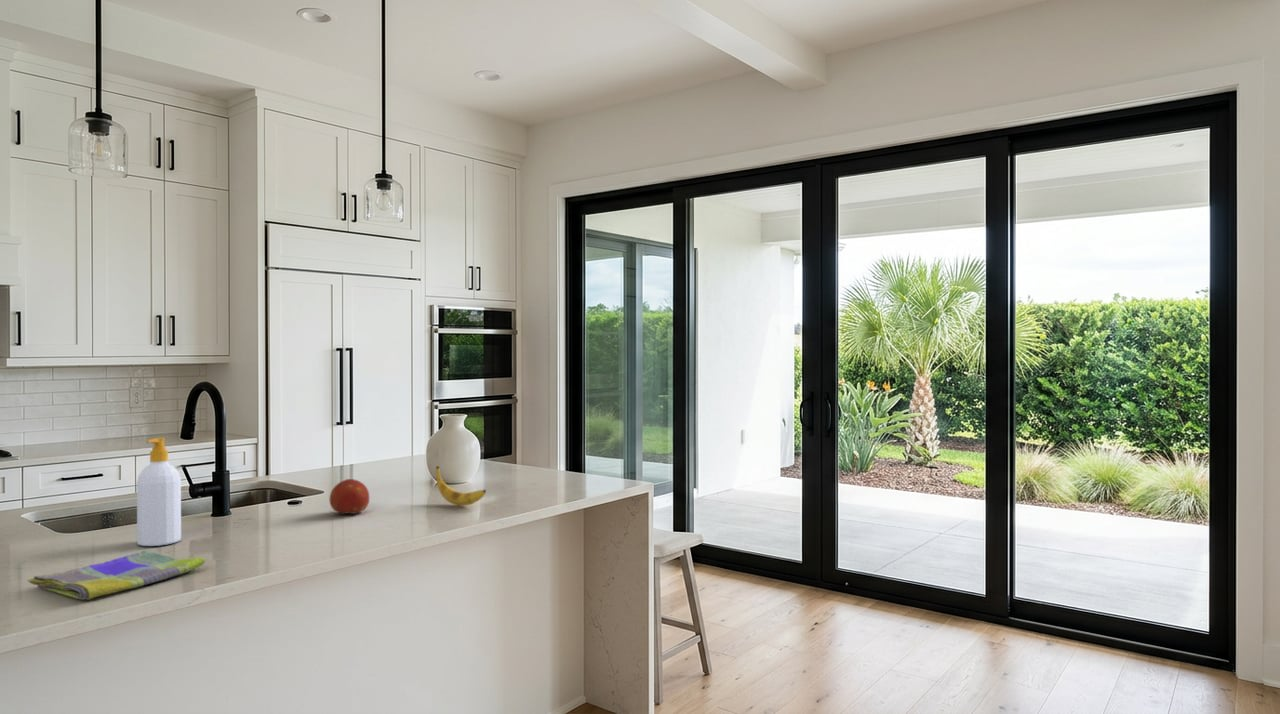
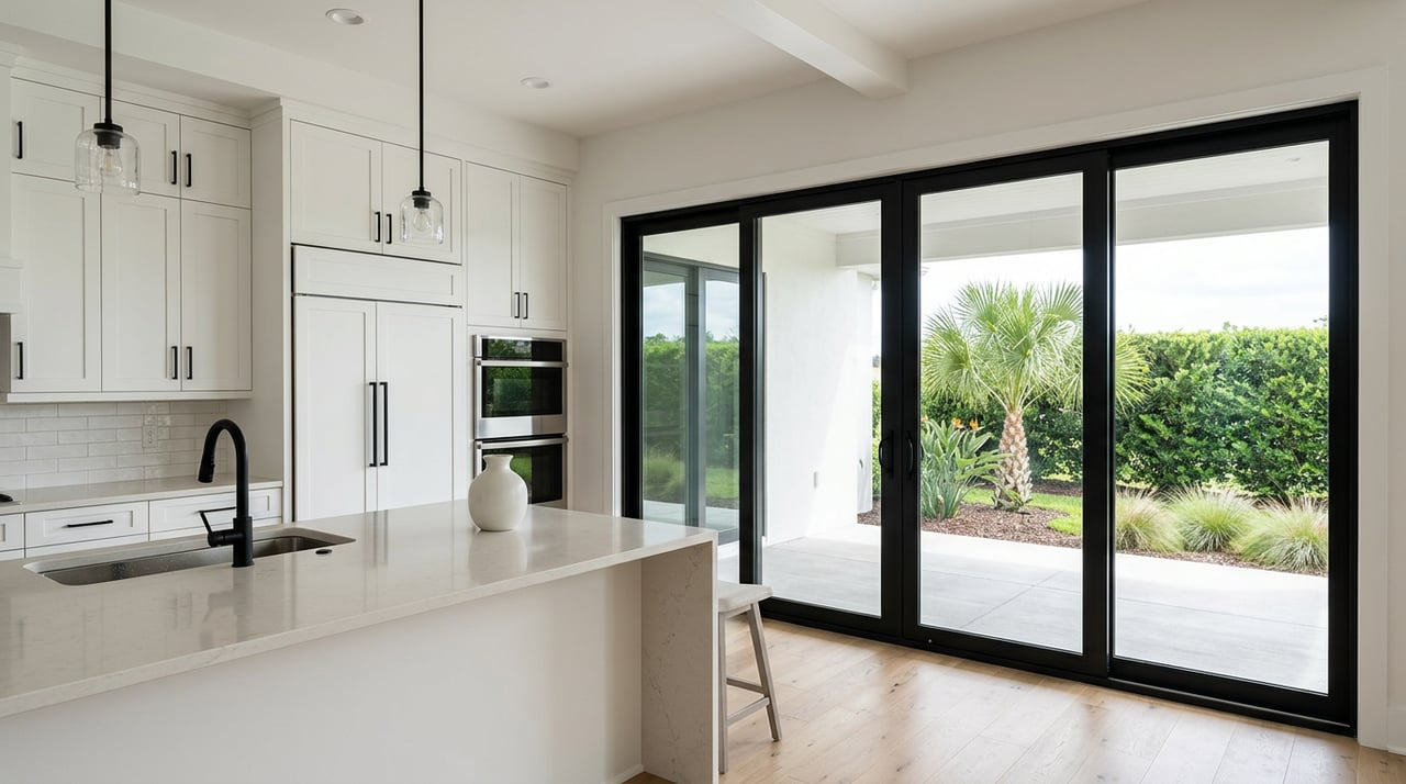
- soap bottle (158, 490)
- banana (457, 491)
- dish towel (120, 572)
- fruit (349, 496)
